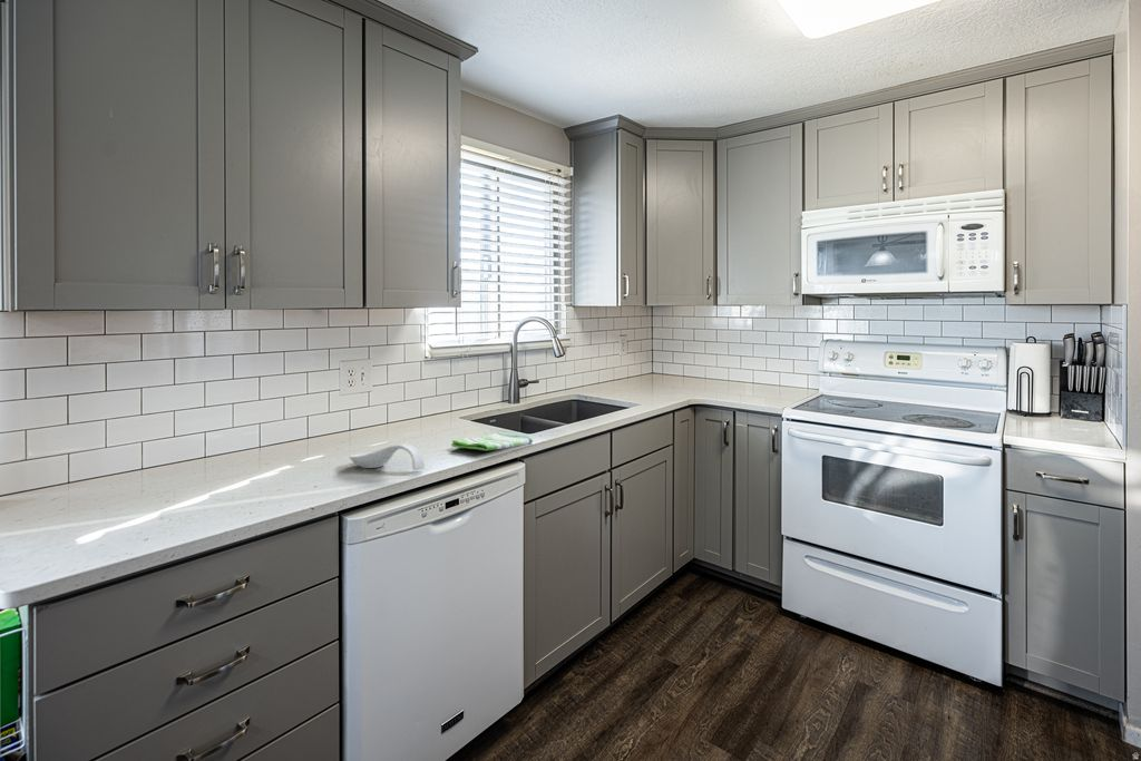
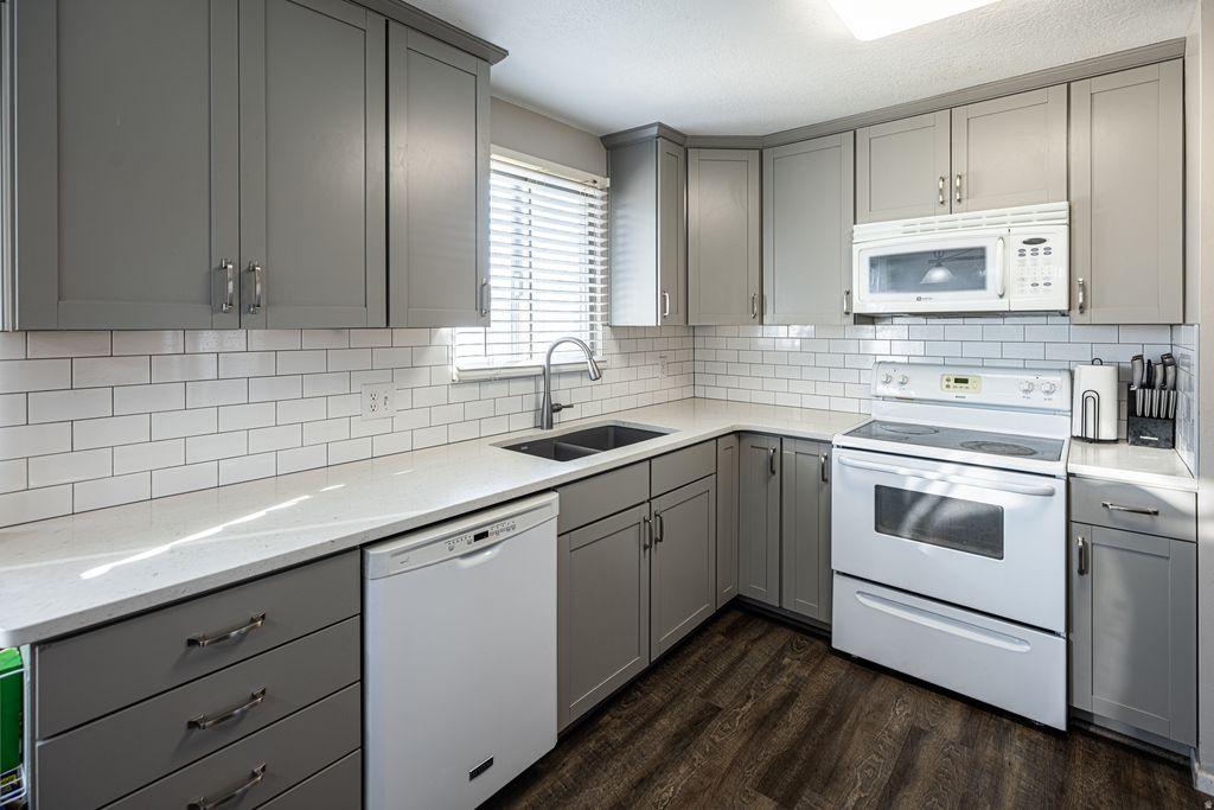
- dish towel (493, 440)
- spoon rest (387, 455)
